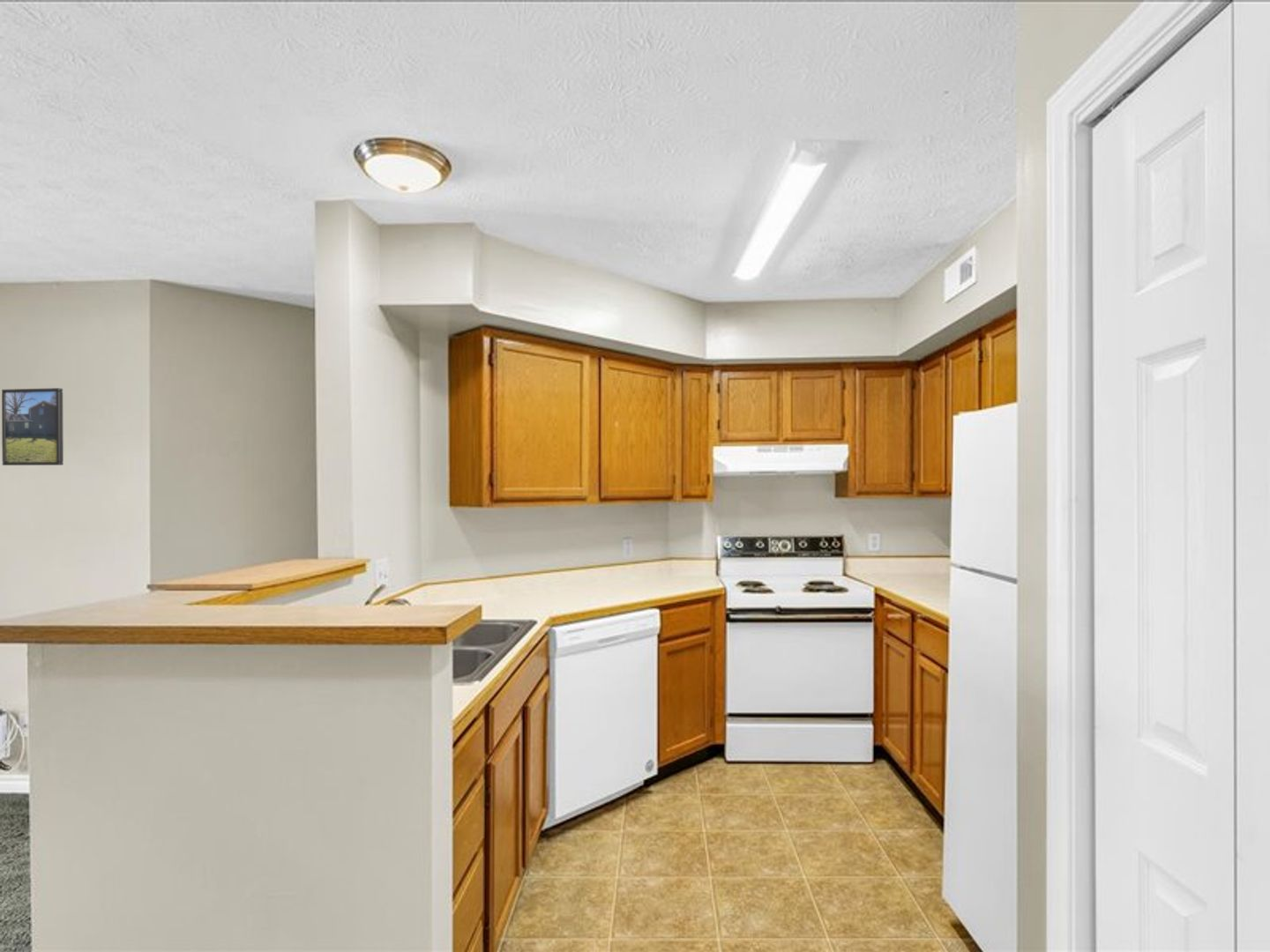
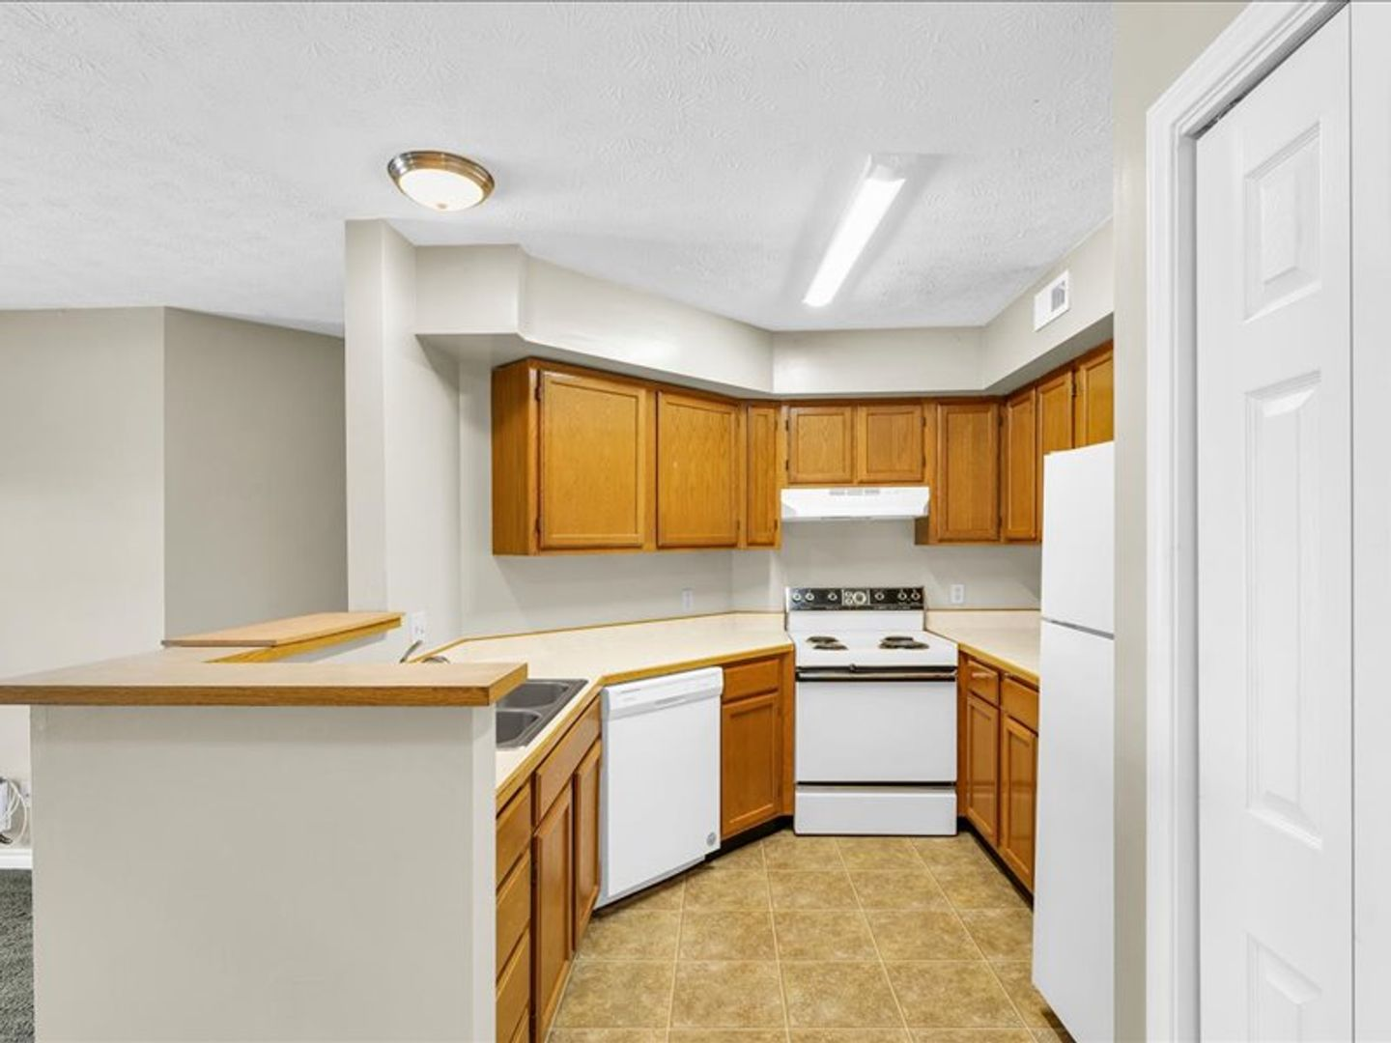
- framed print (32, 427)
